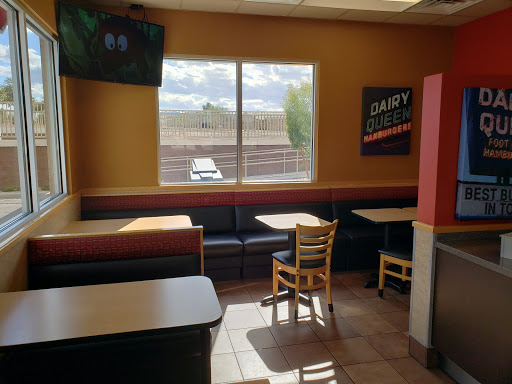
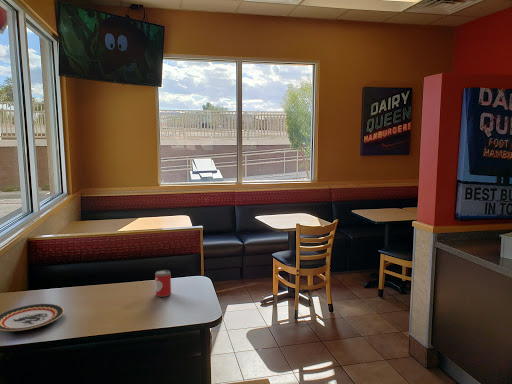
+ beer can (163, 283)
+ plate (29, 318)
